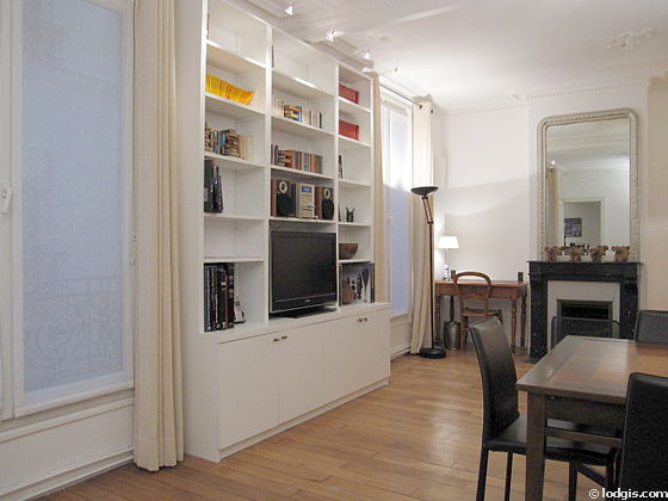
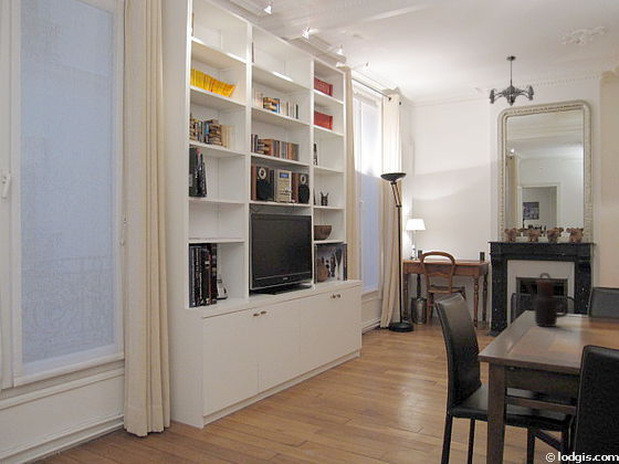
+ chandelier (511, 82)
+ teapot (545, 298)
